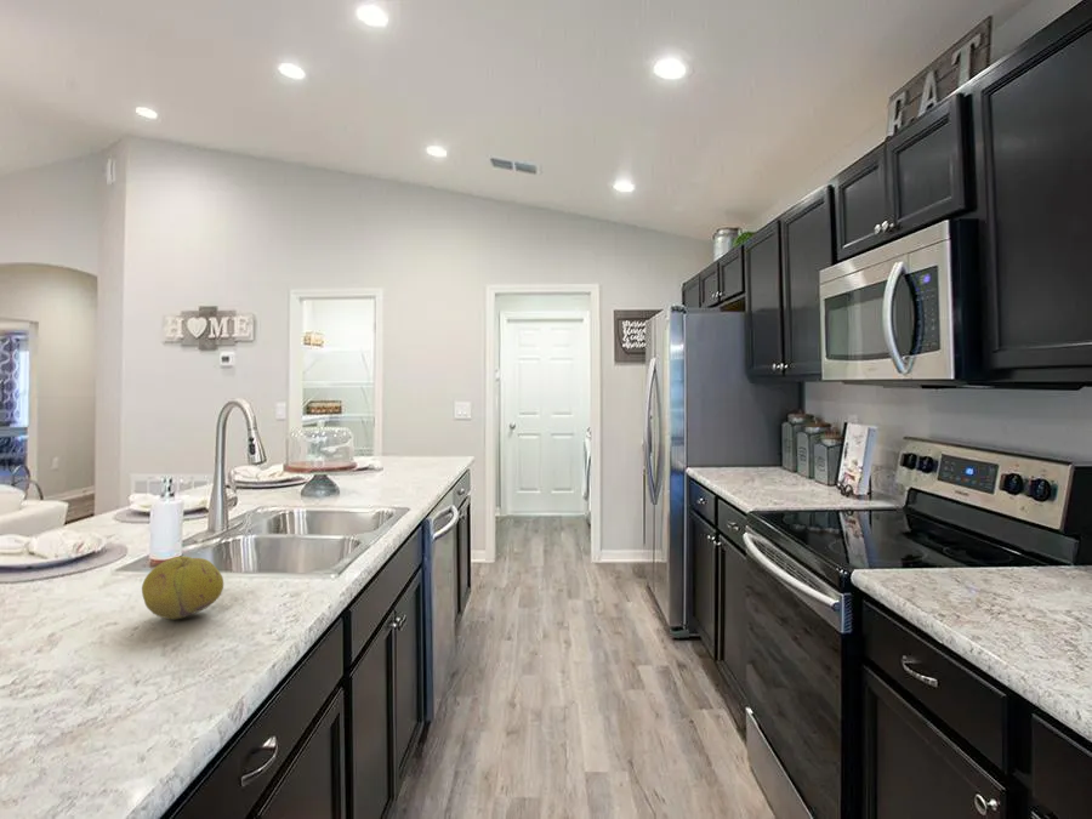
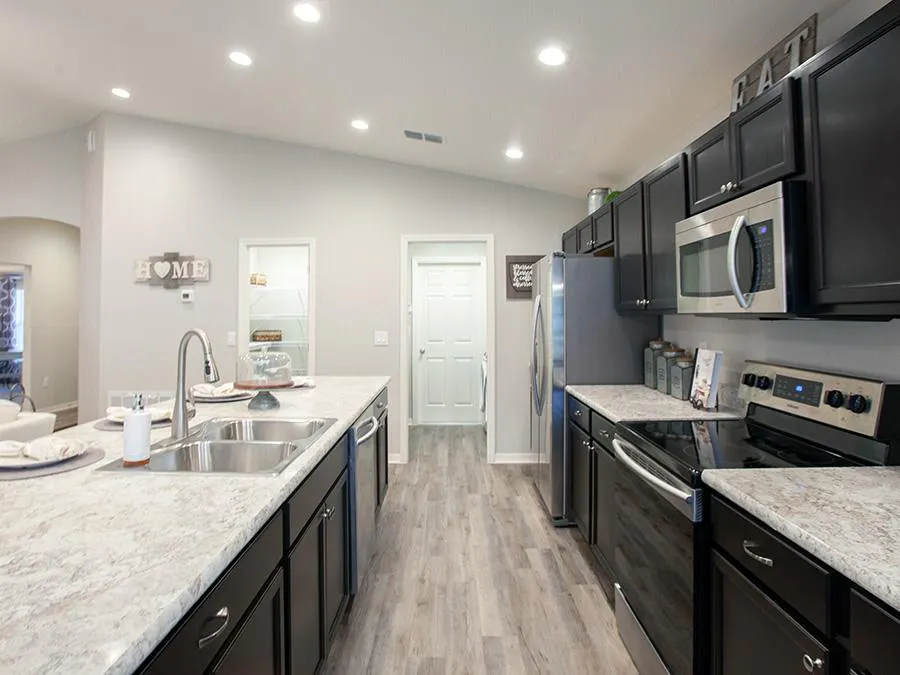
- fruit (182, 586)
